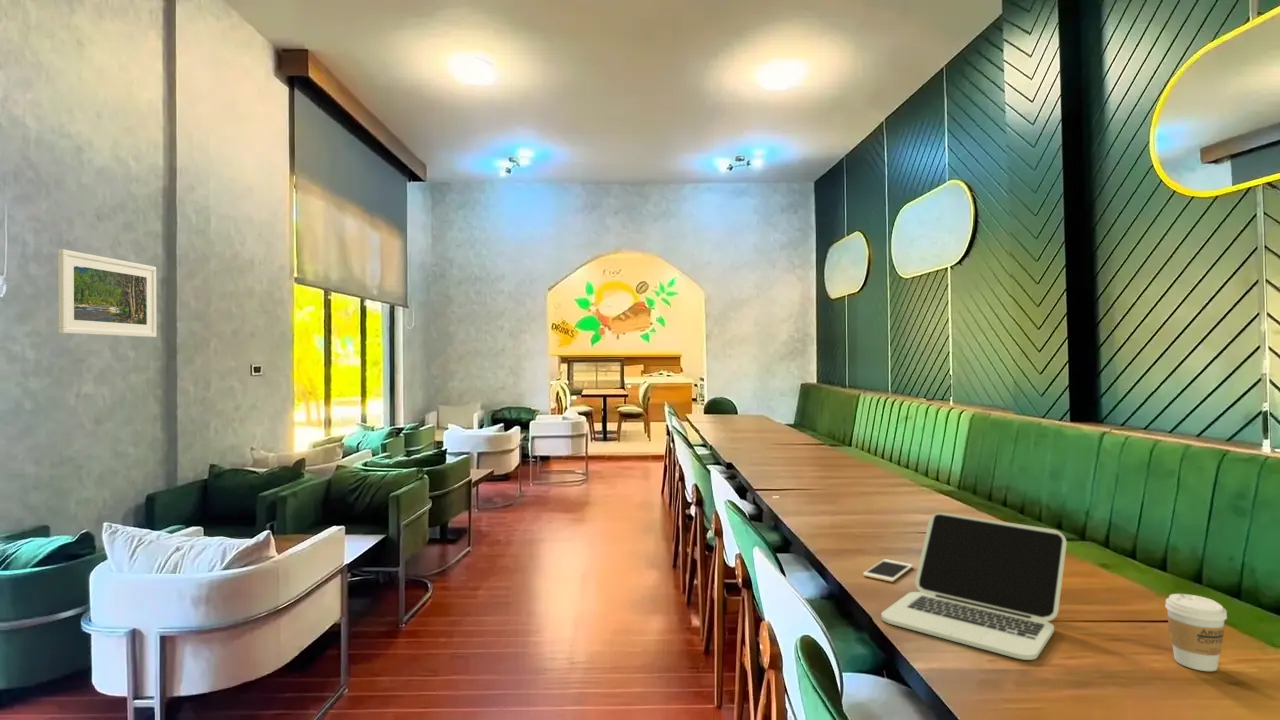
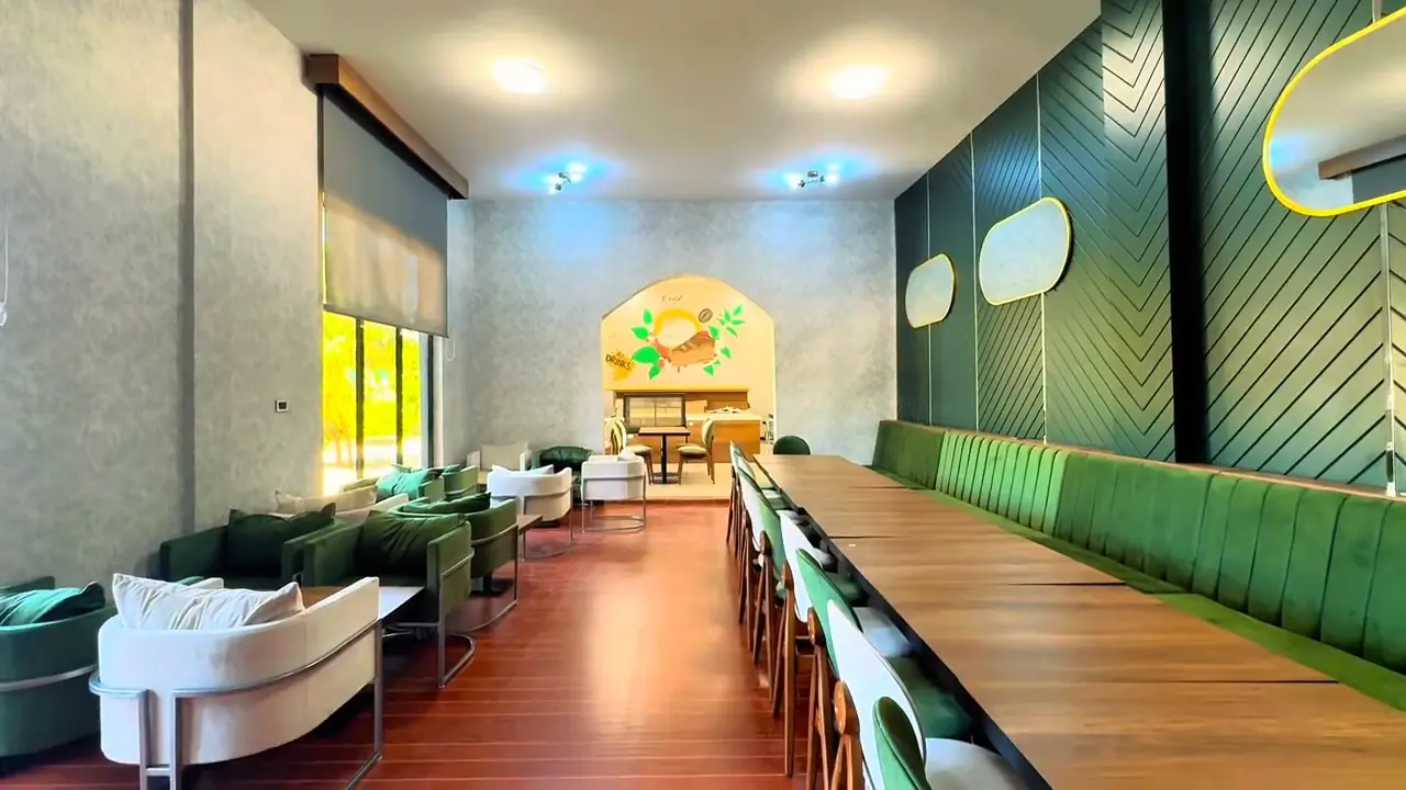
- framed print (111, 297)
- coffee cup (1195, 631)
- laptop (974, 575)
- cell phone (888, 570)
